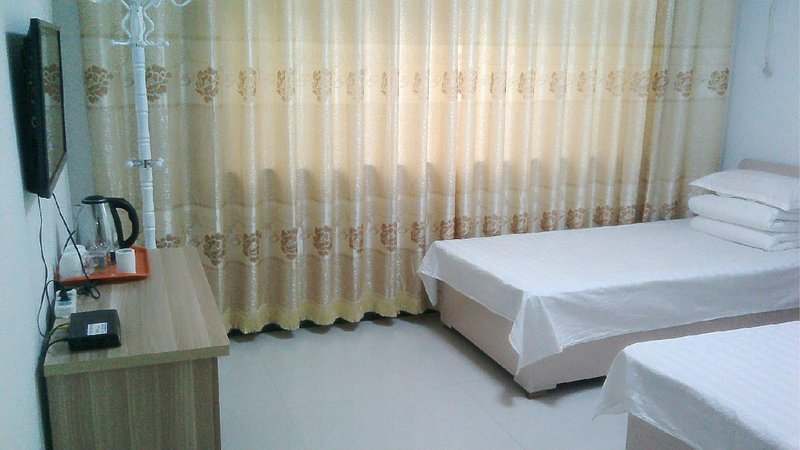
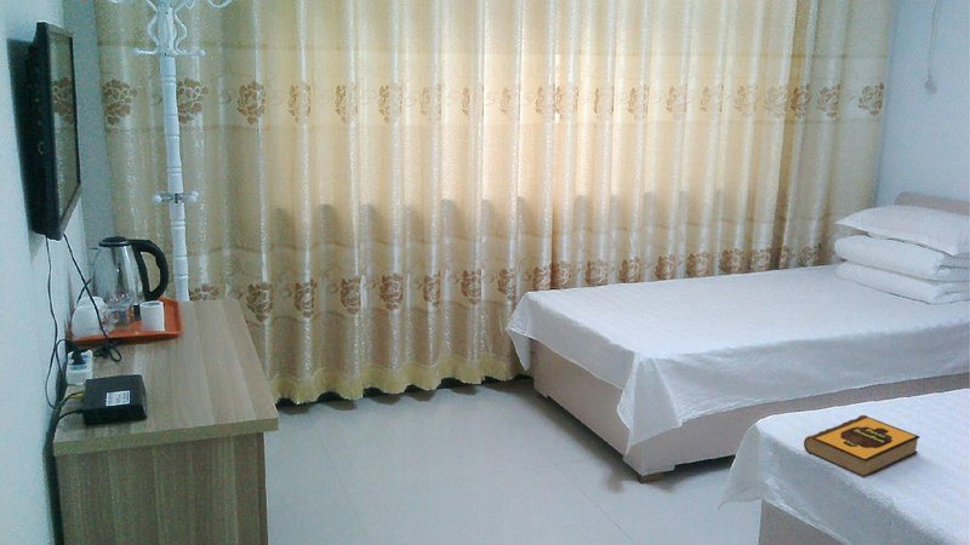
+ hardback book (861, 442)
